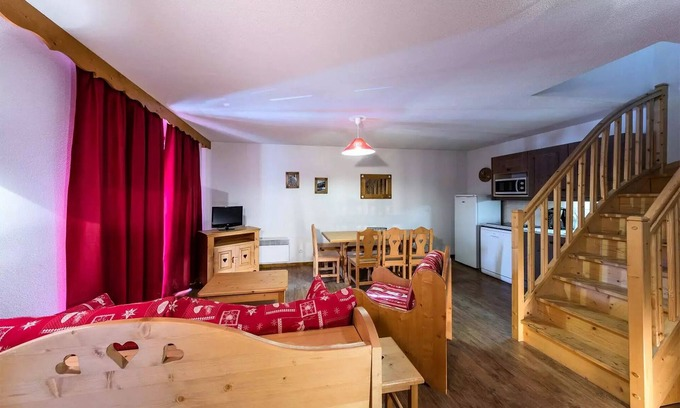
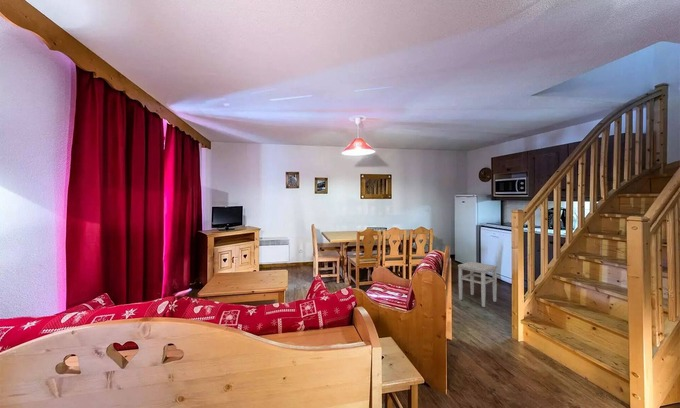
+ stool (477, 282)
